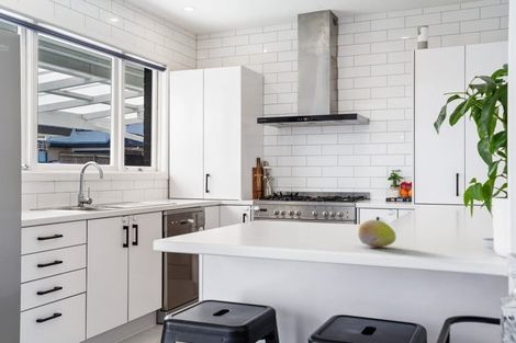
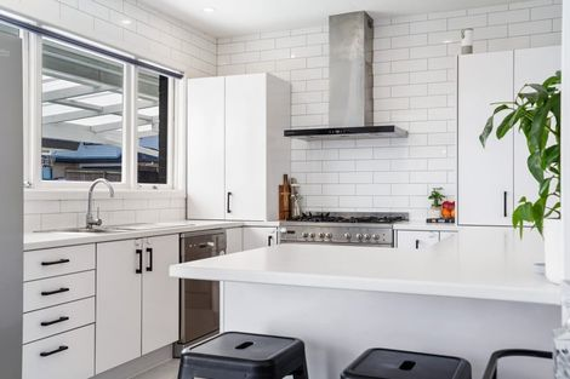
- fruit (377, 232)
